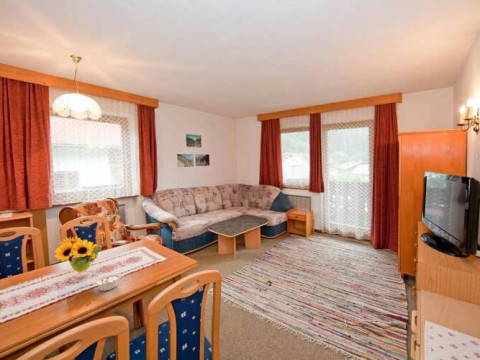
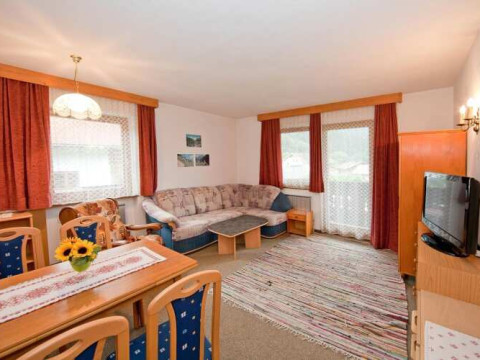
- legume (109, 281)
